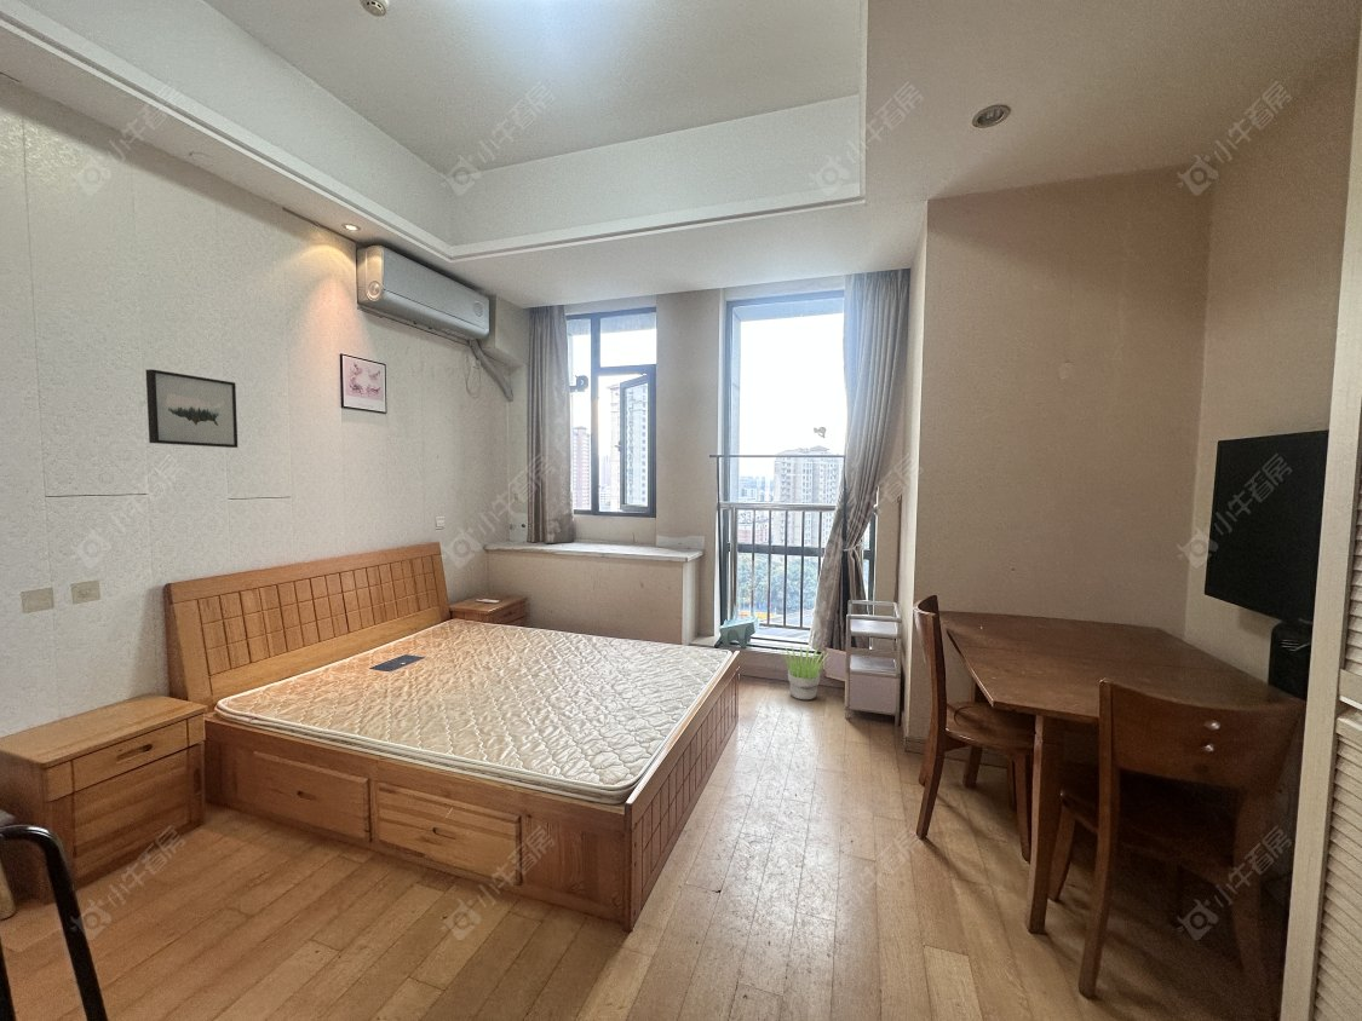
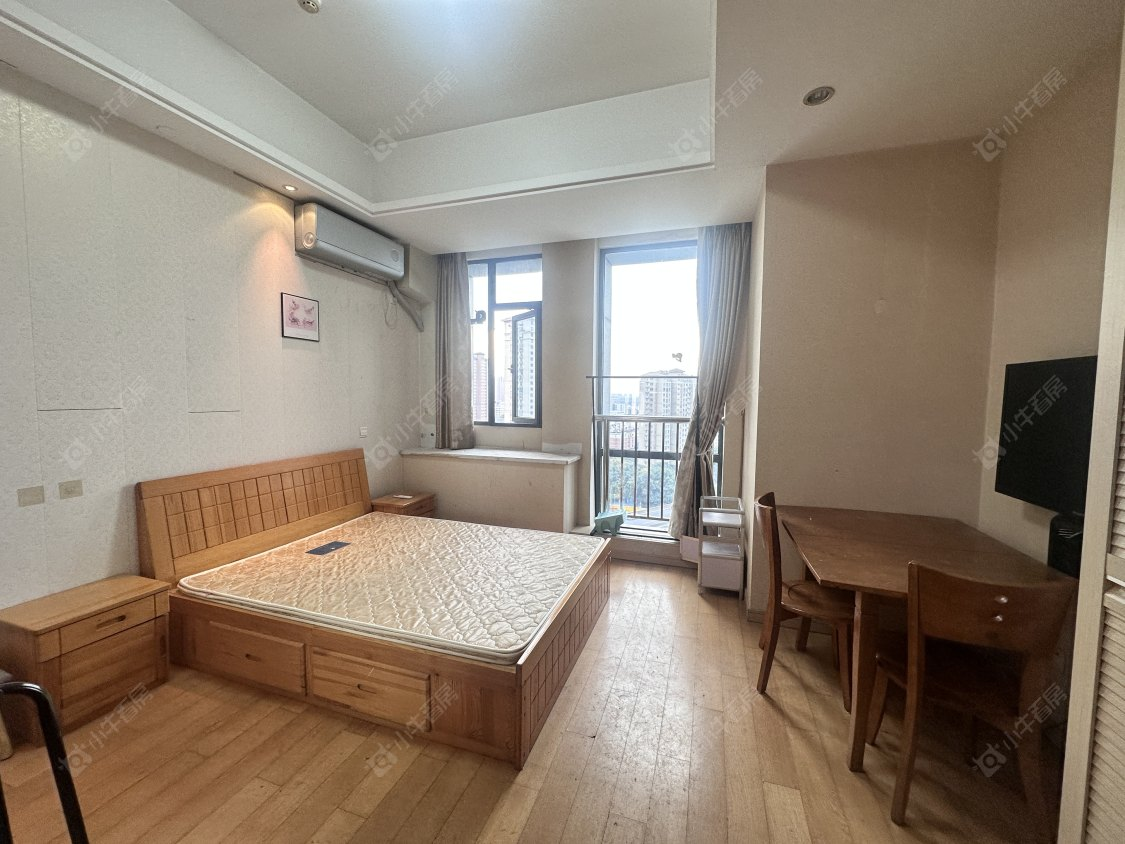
- wall art (194, 410)
- potted plant (803, 674)
